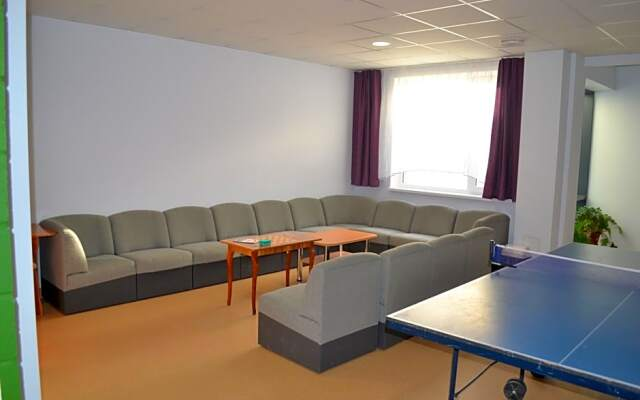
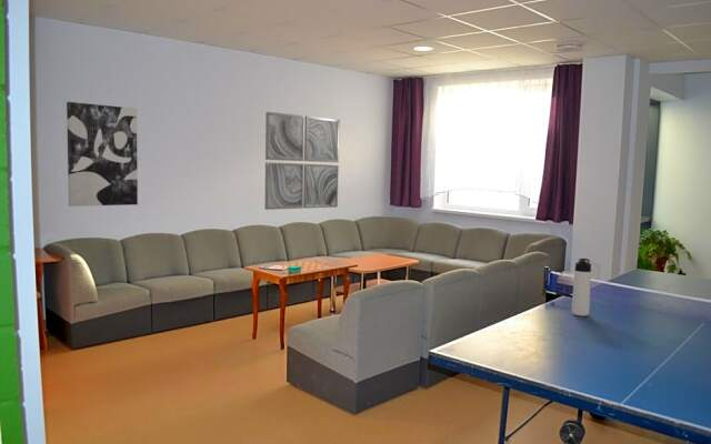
+ wall art (103, 155)
+ wall art (304, 160)
+ thermos bottle (582, 286)
